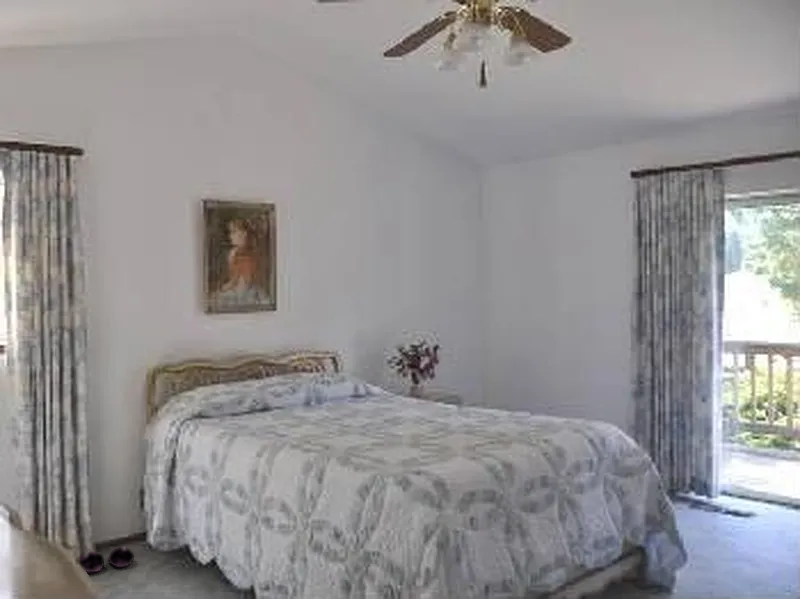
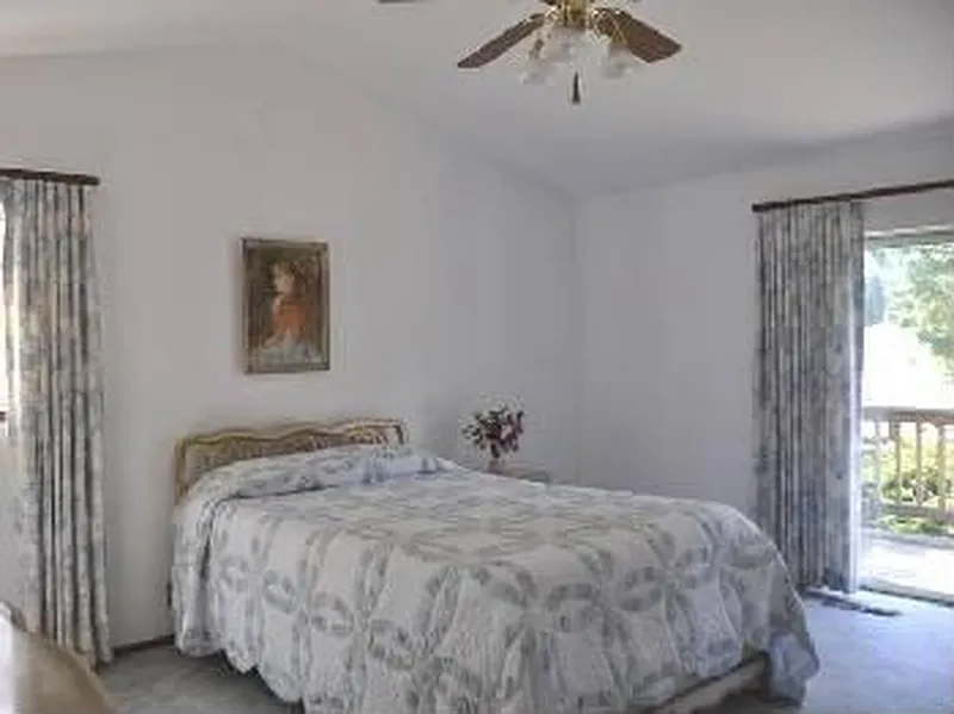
- slippers (103, 557)
